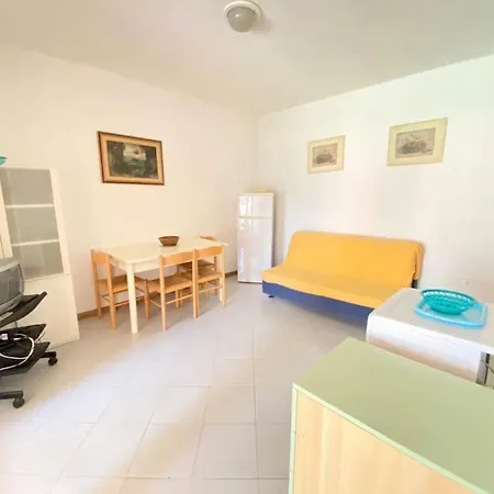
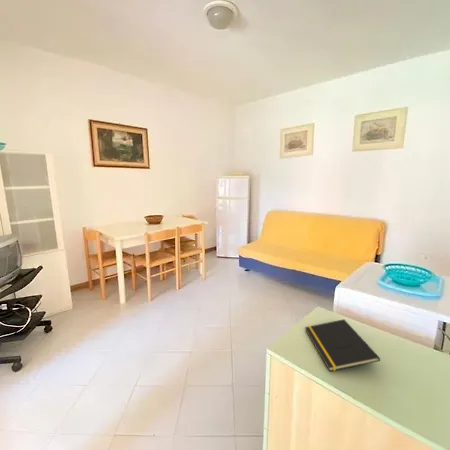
+ notepad (337, 342)
